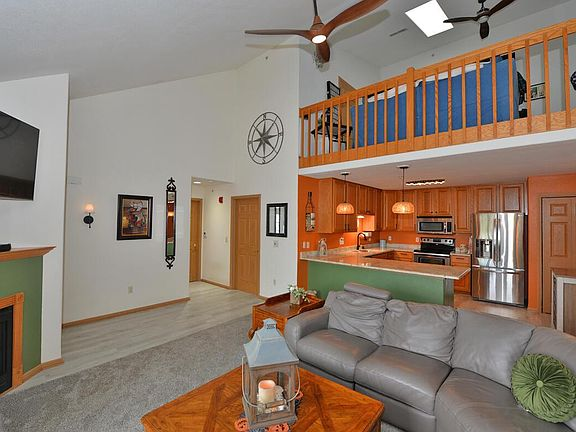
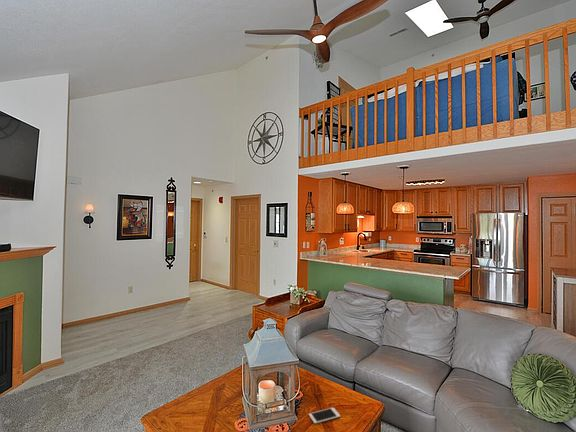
+ cell phone (324, 415)
